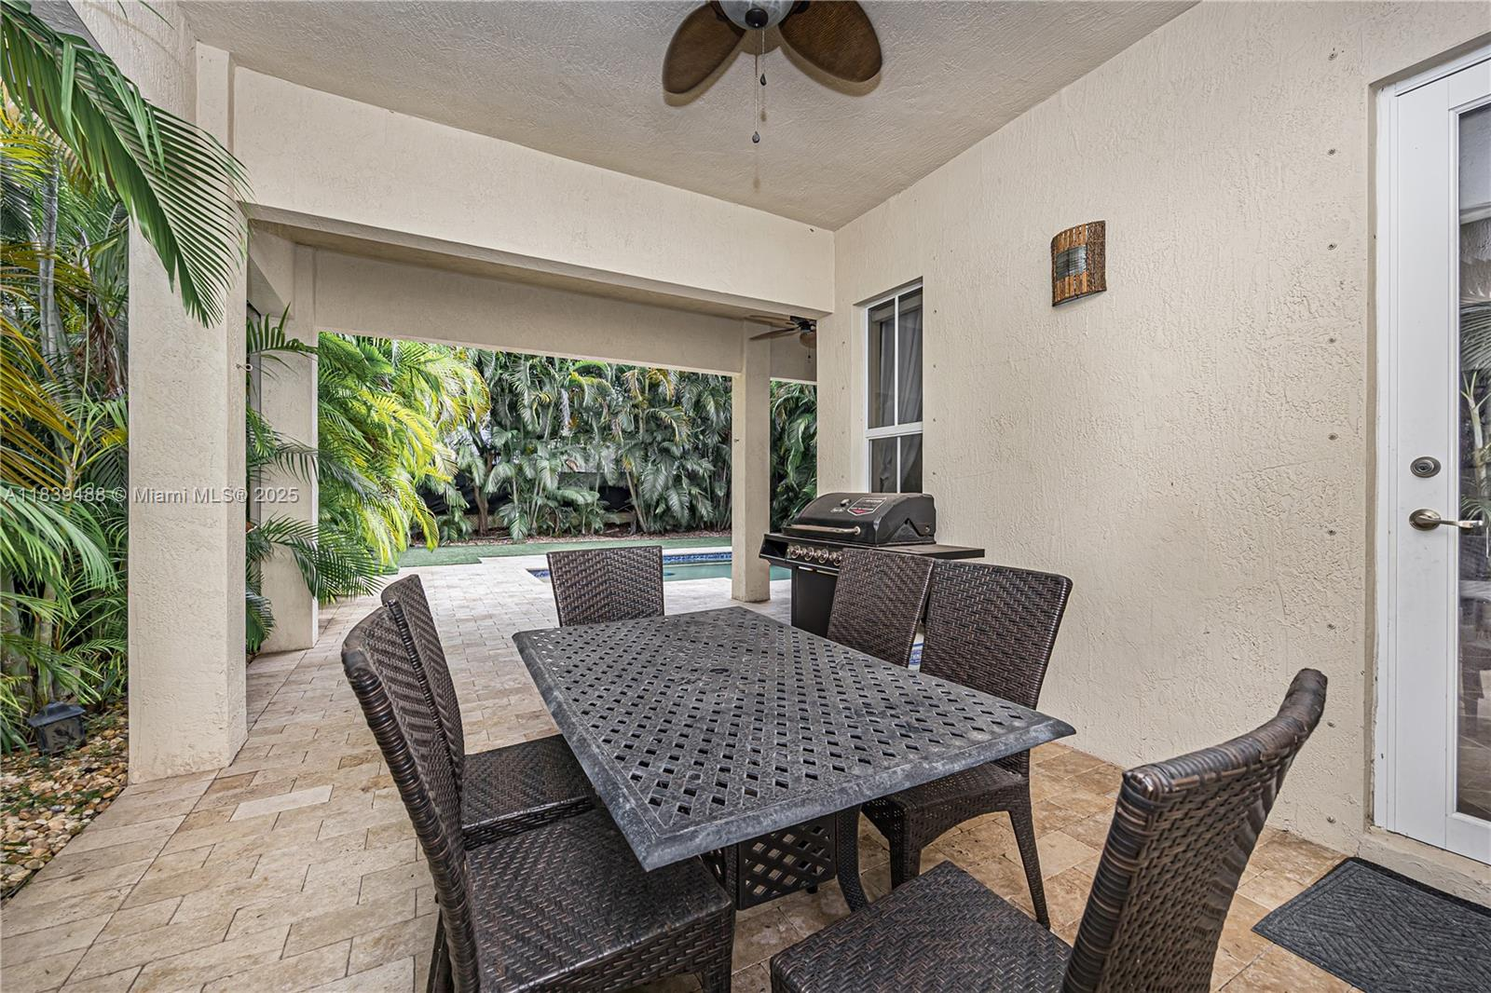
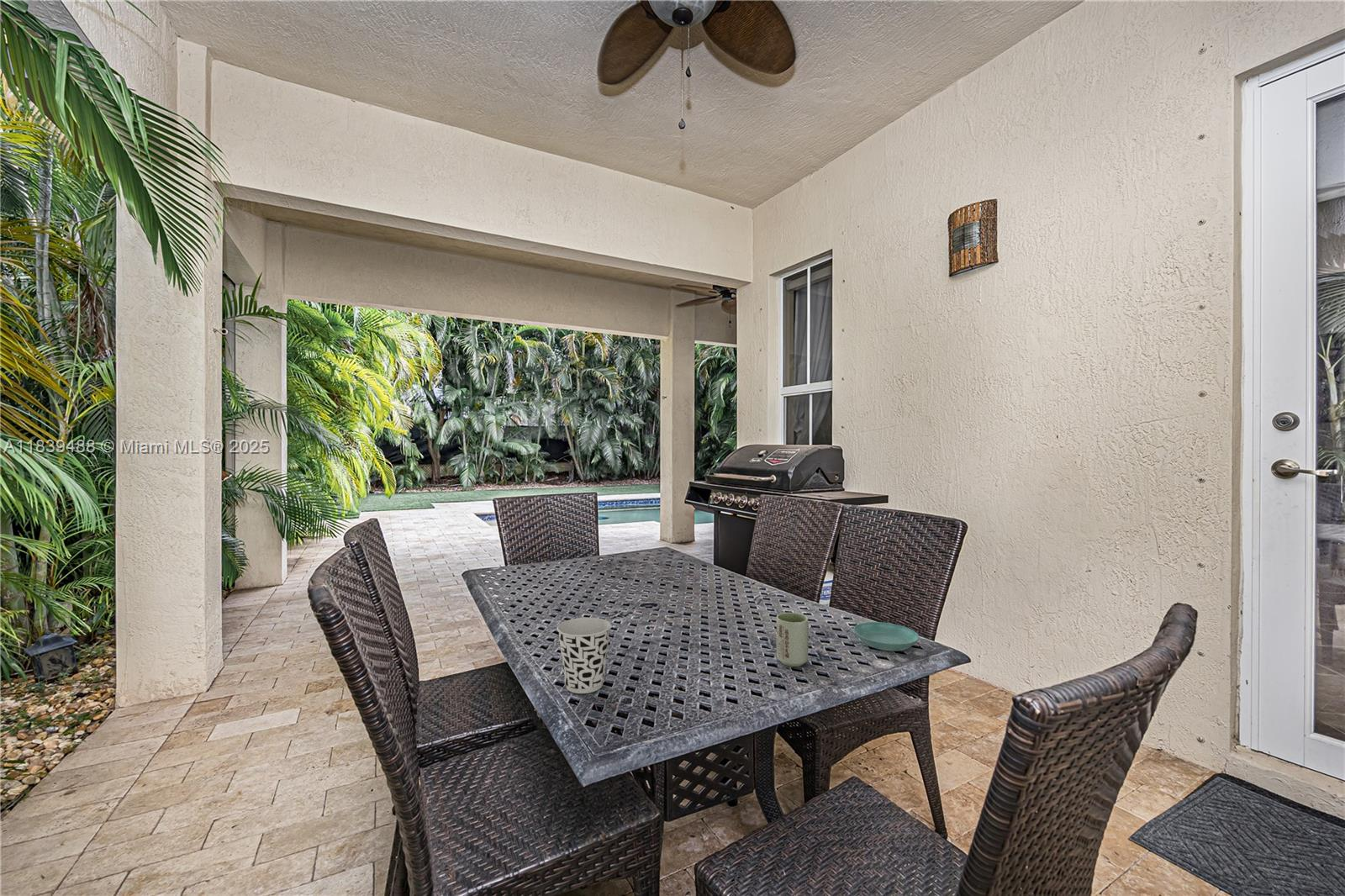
+ saucer (885, 637)
+ cup (792, 639)
+ cup (584, 655)
